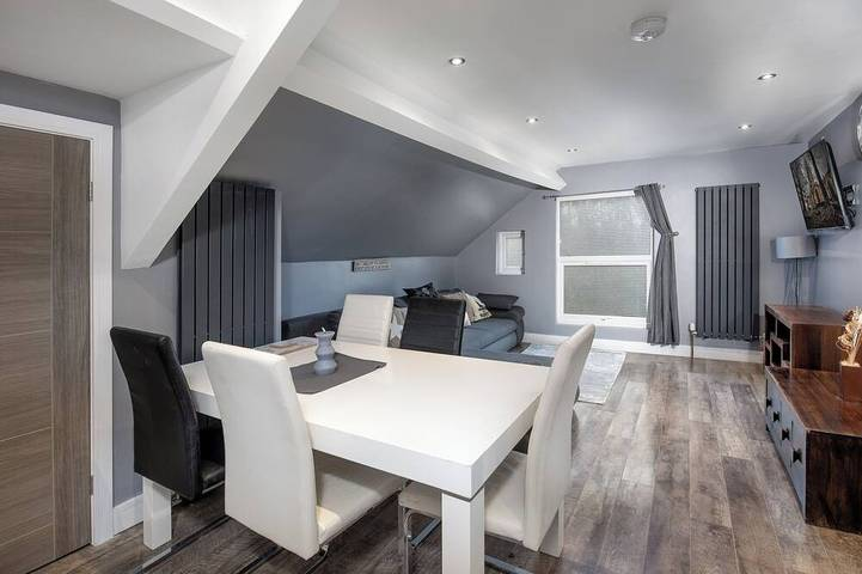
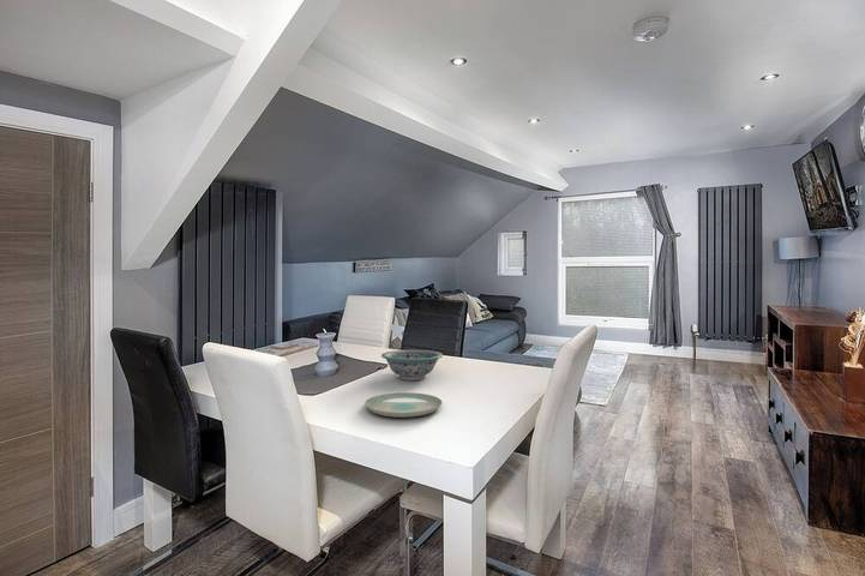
+ decorative bowl (412, 365)
+ plate (403, 404)
